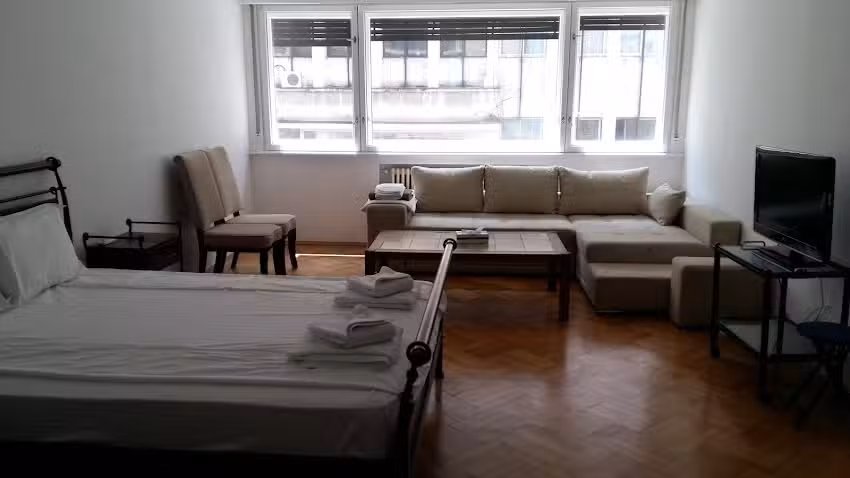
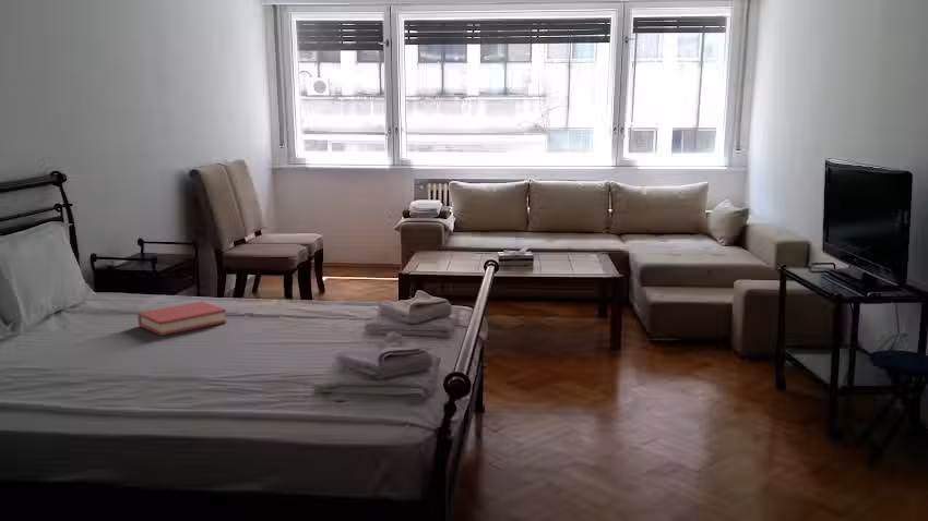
+ hardback book (182, 317)
